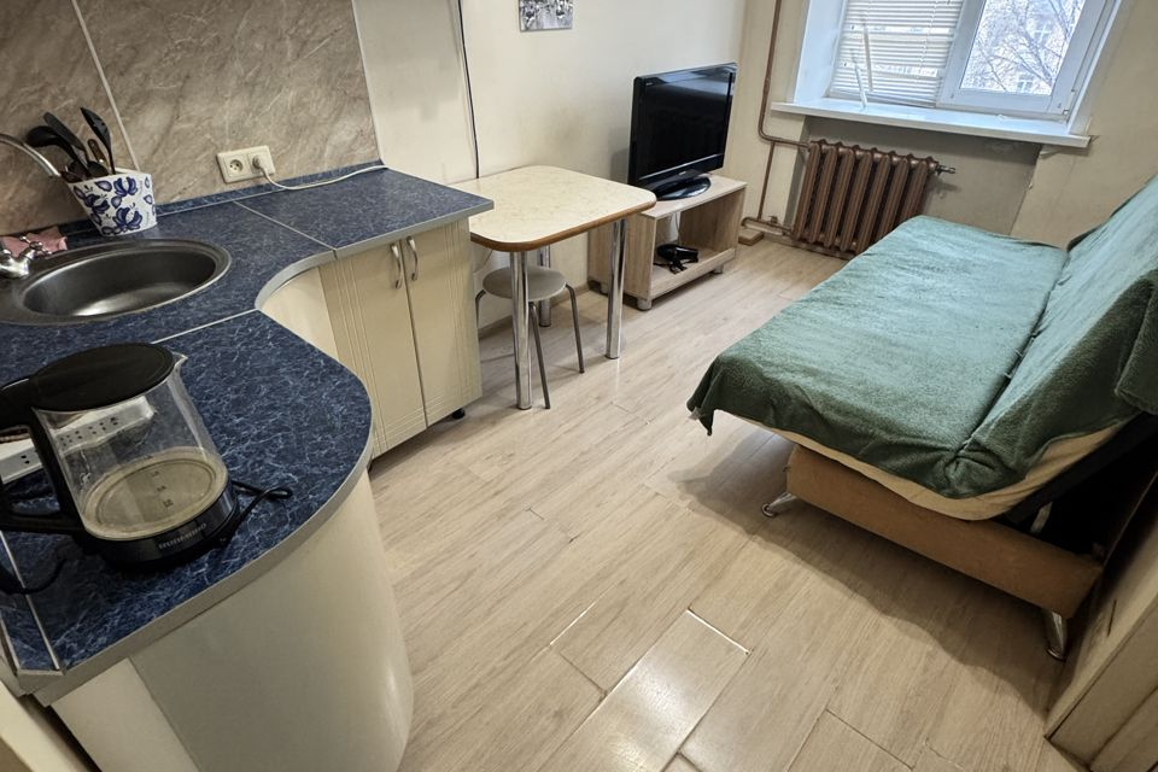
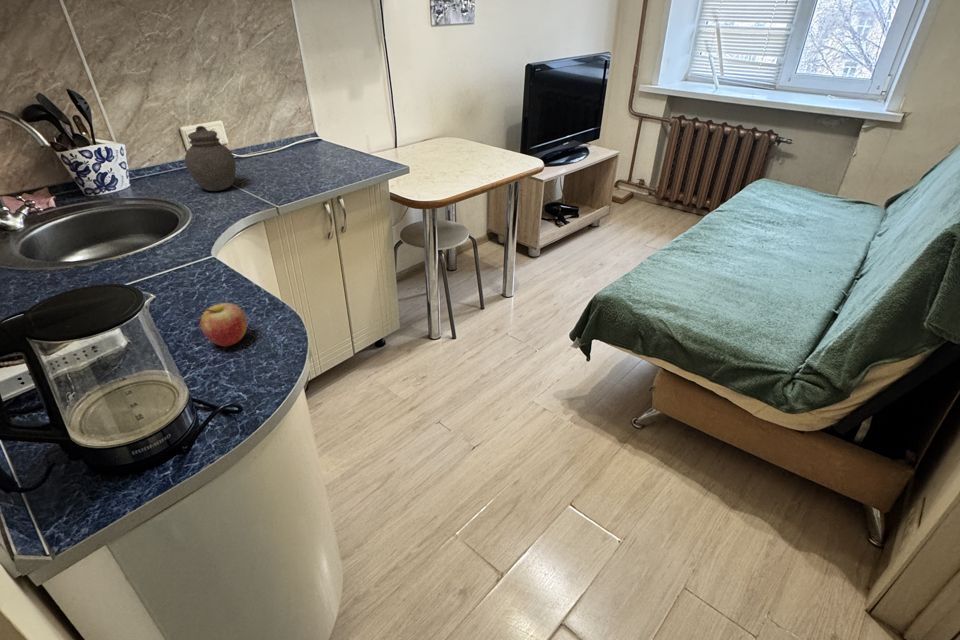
+ jar (209, 157)
+ fruit (224, 323)
